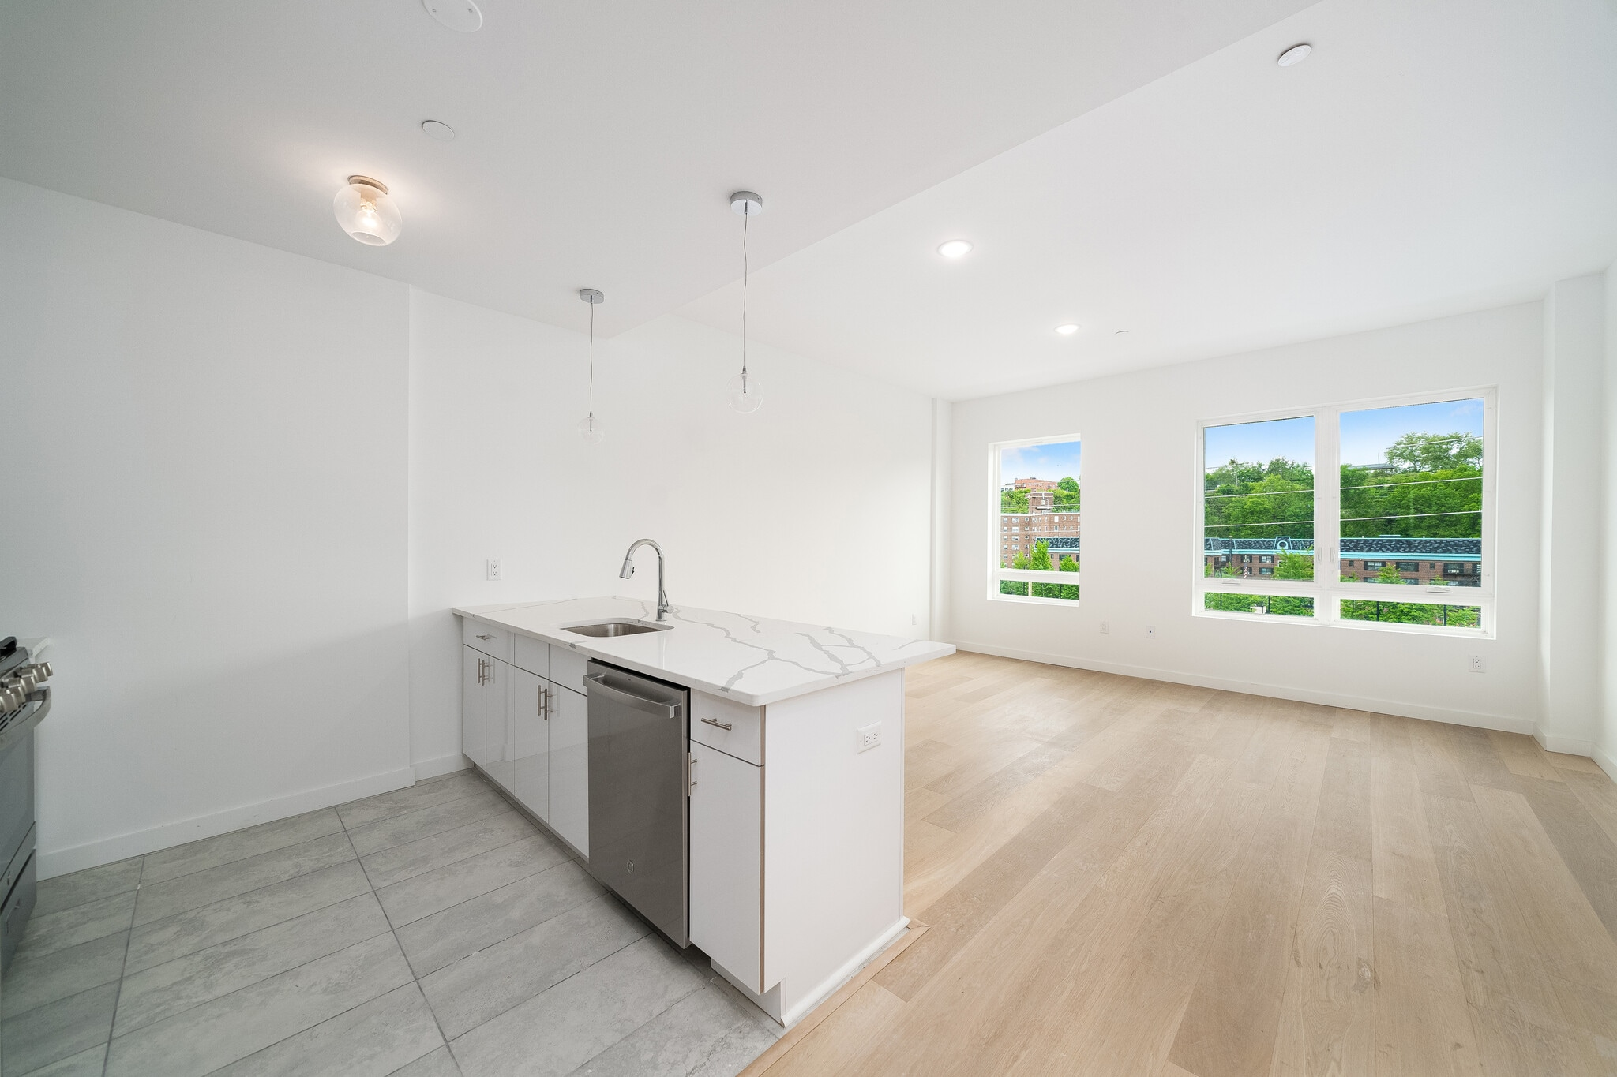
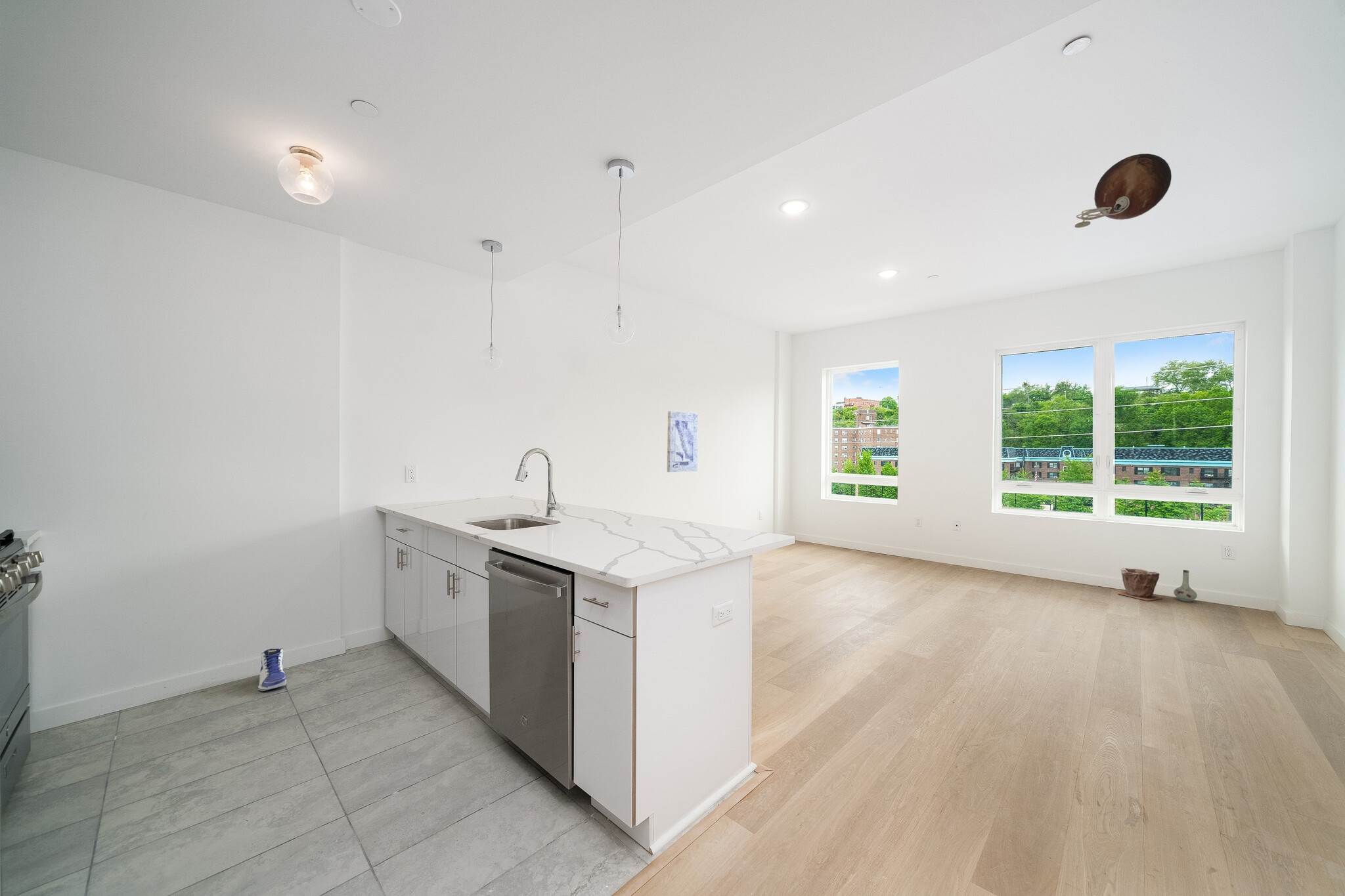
+ plant pot (1139, 583)
+ sneaker (271, 666)
+ vase (1185, 585)
+ pendant light (1121, 188)
+ wall art (682, 442)
